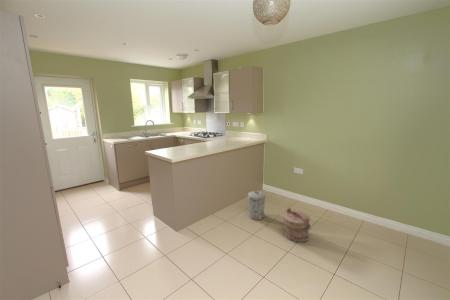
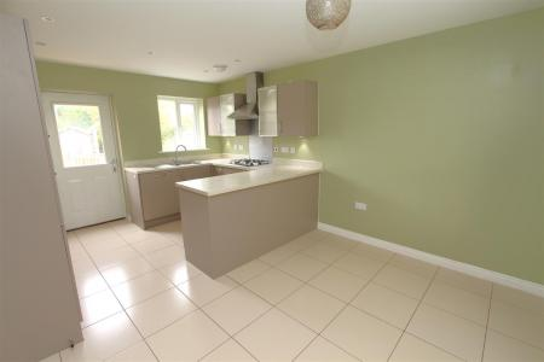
- trash can (256, 204)
- bucket (296, 224)
